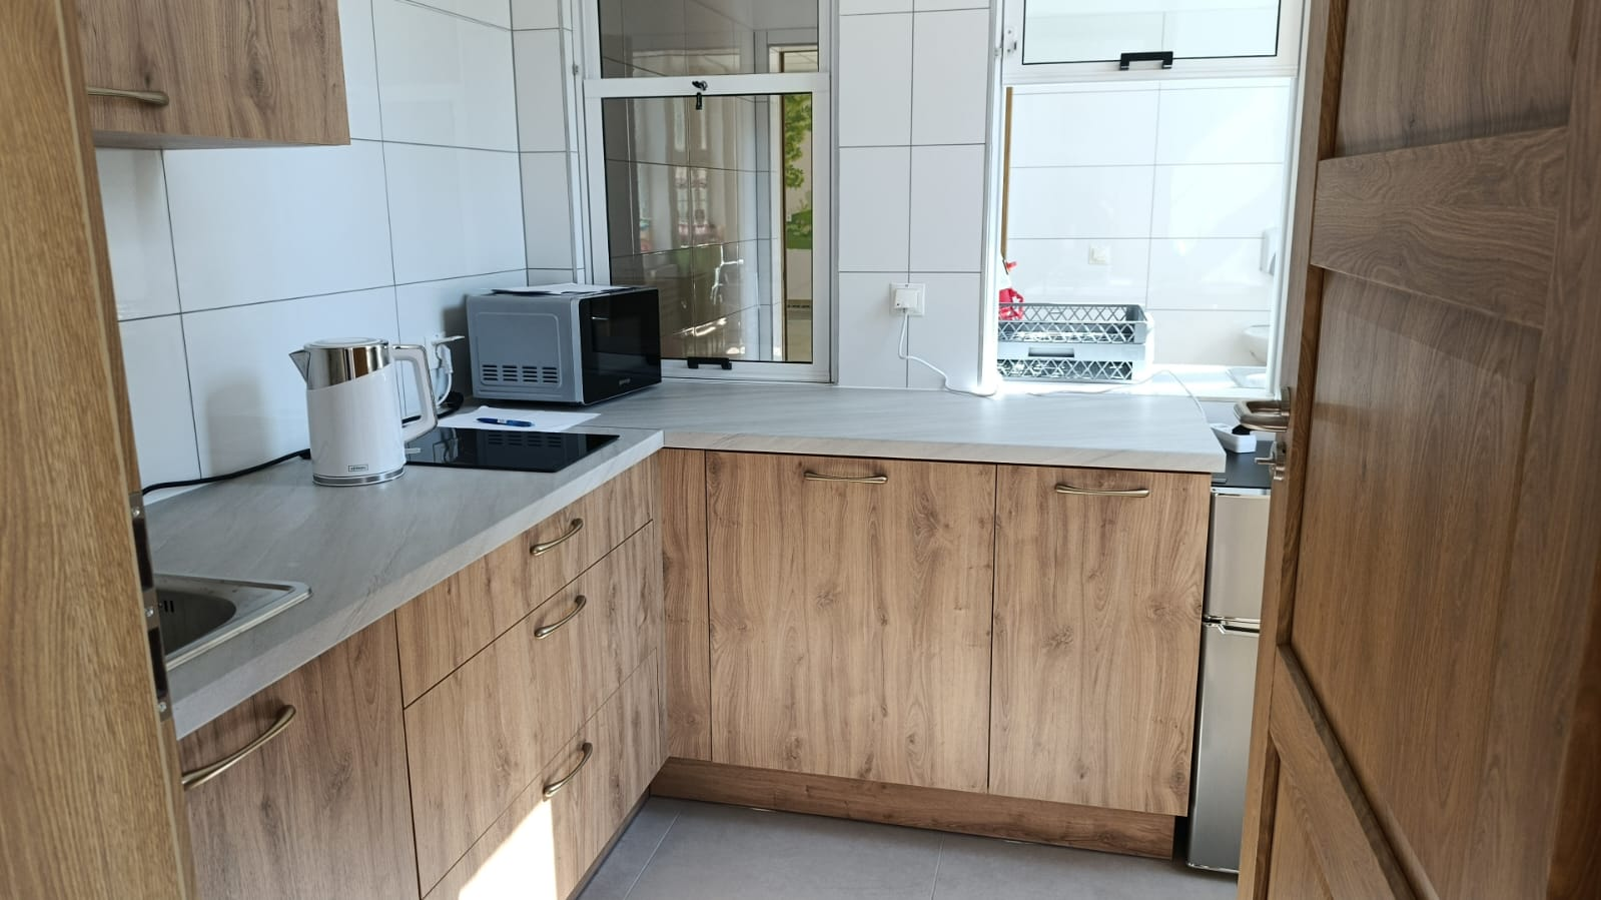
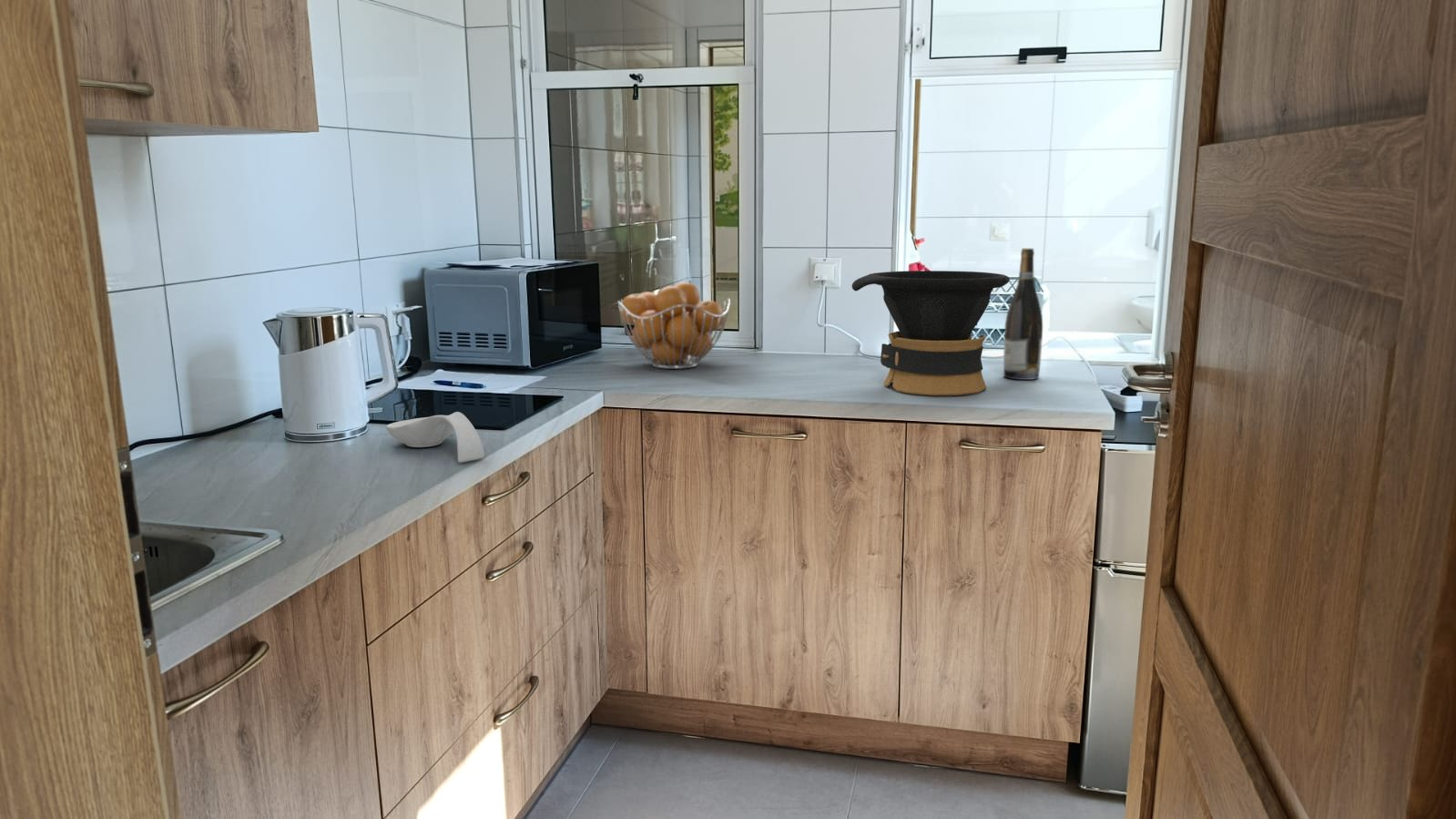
+ fruit basket (674, 324)
+ spoon rest (438, 428)
+ wine bottle (1024, 313)
+ coffee maker (925, 332)
